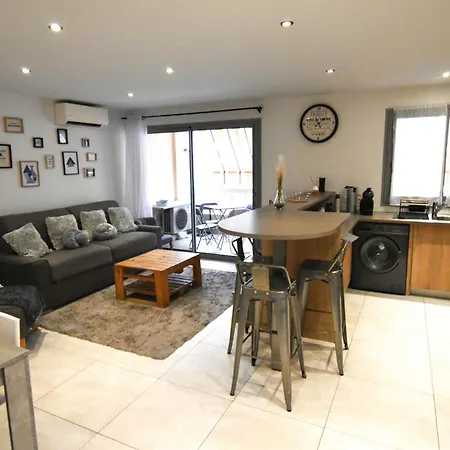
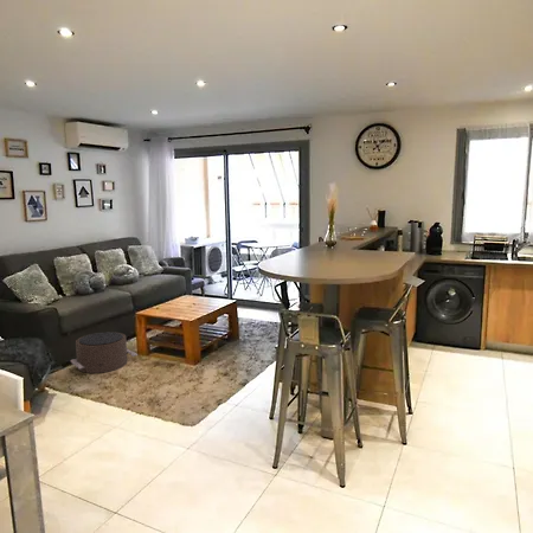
+ pouf (102, 352)
